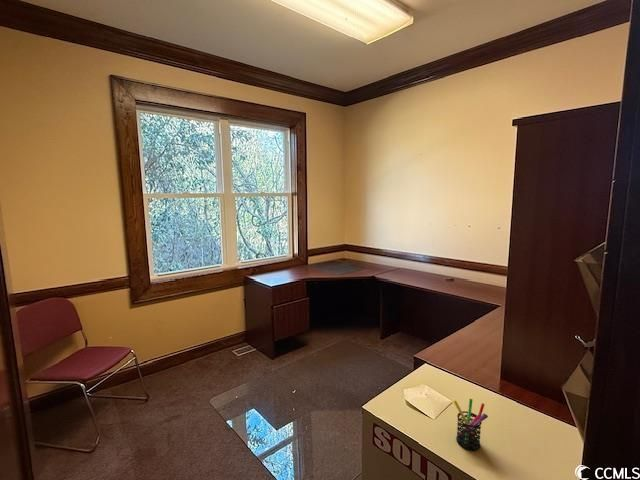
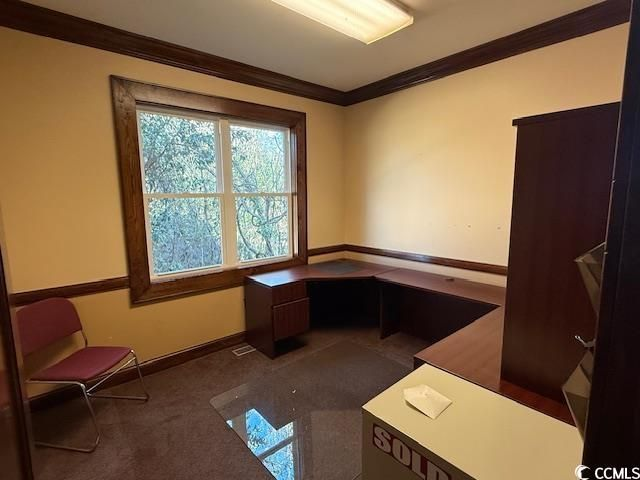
- pen holder (470, 420)
